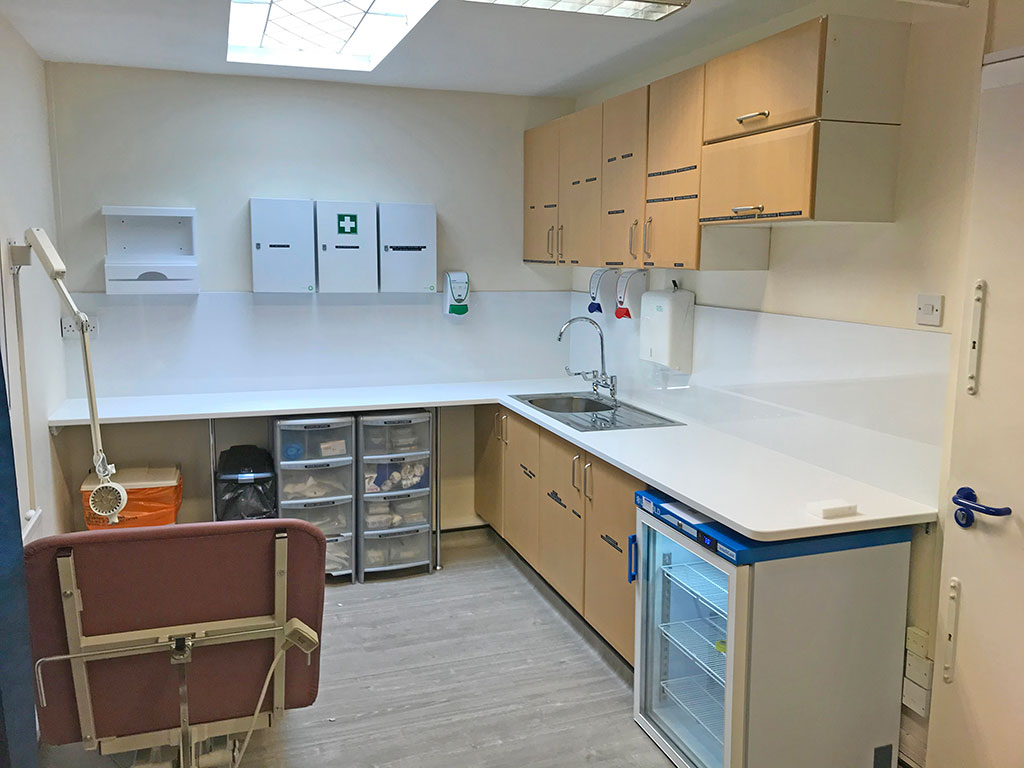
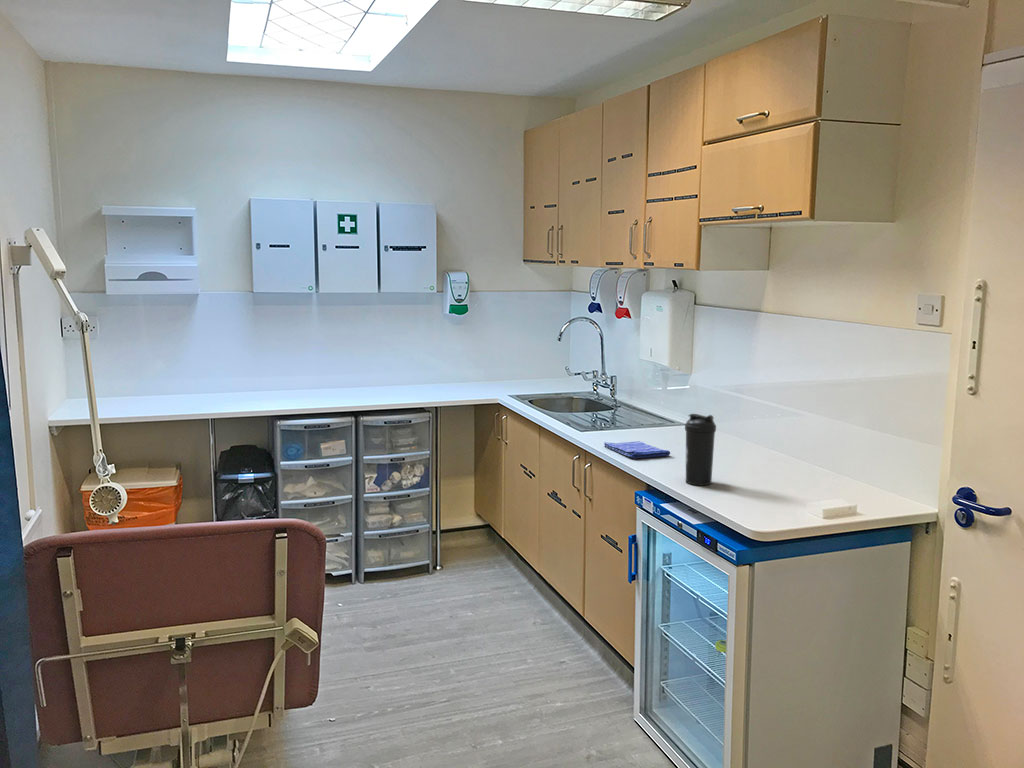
+ dish towel (636, 447)
+ water bottle (699, 448)
